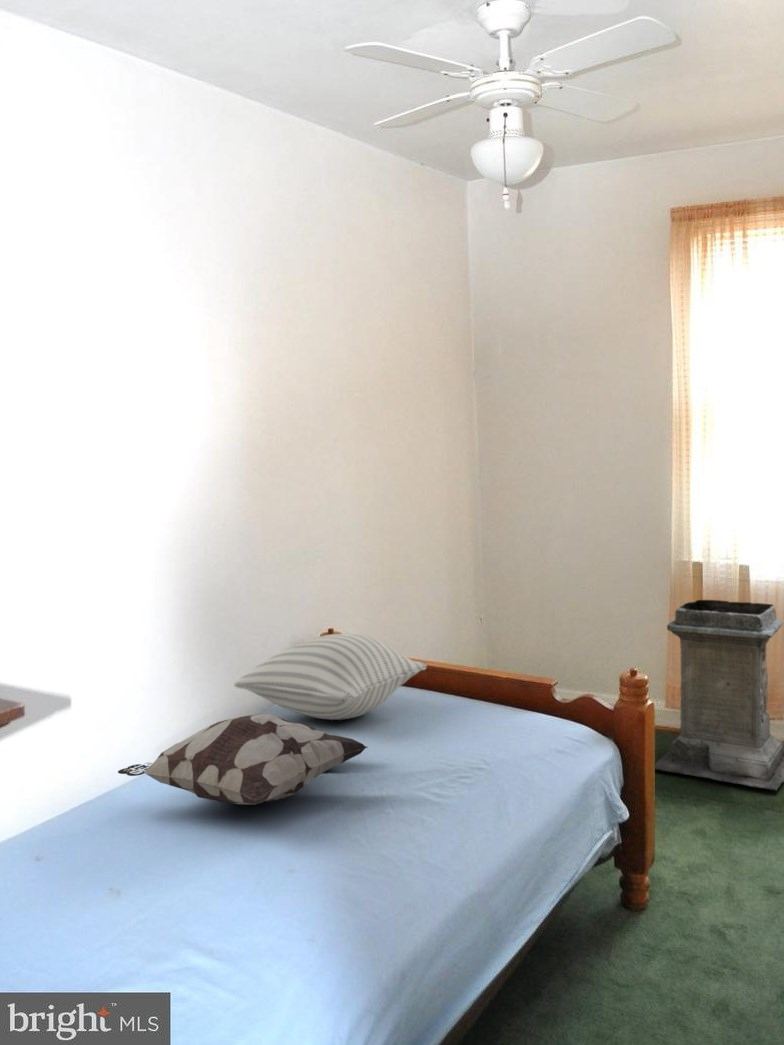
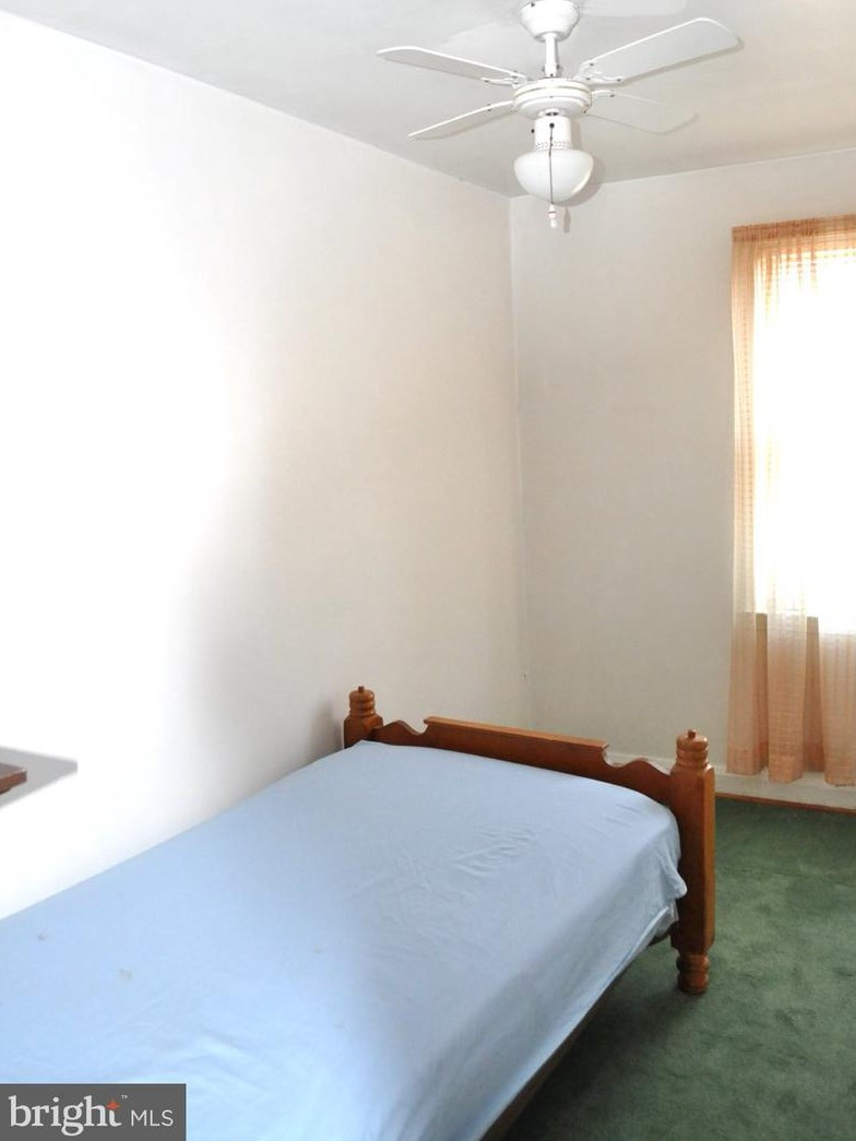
- decorative pillow (244, 759)
- pillow (332, 675)
- planter (723, 687)
